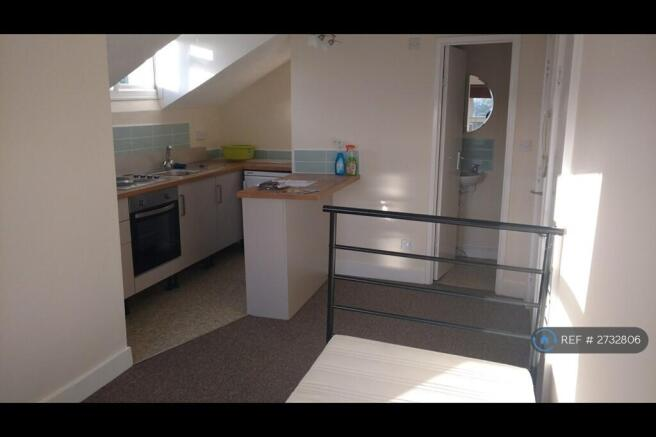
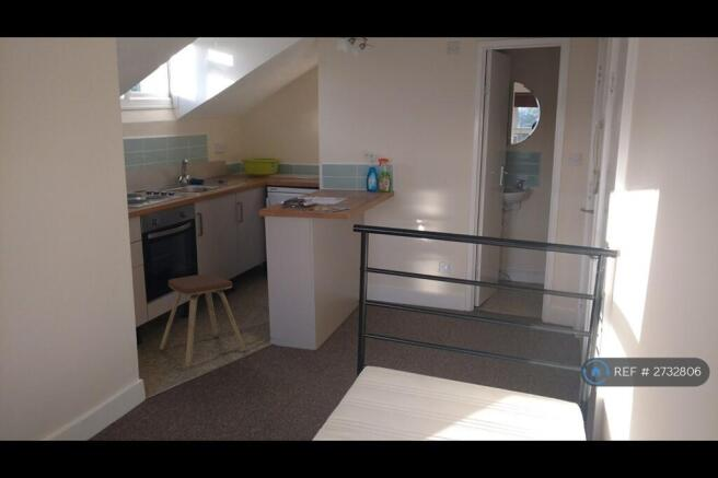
+ music stool (195, 315)
